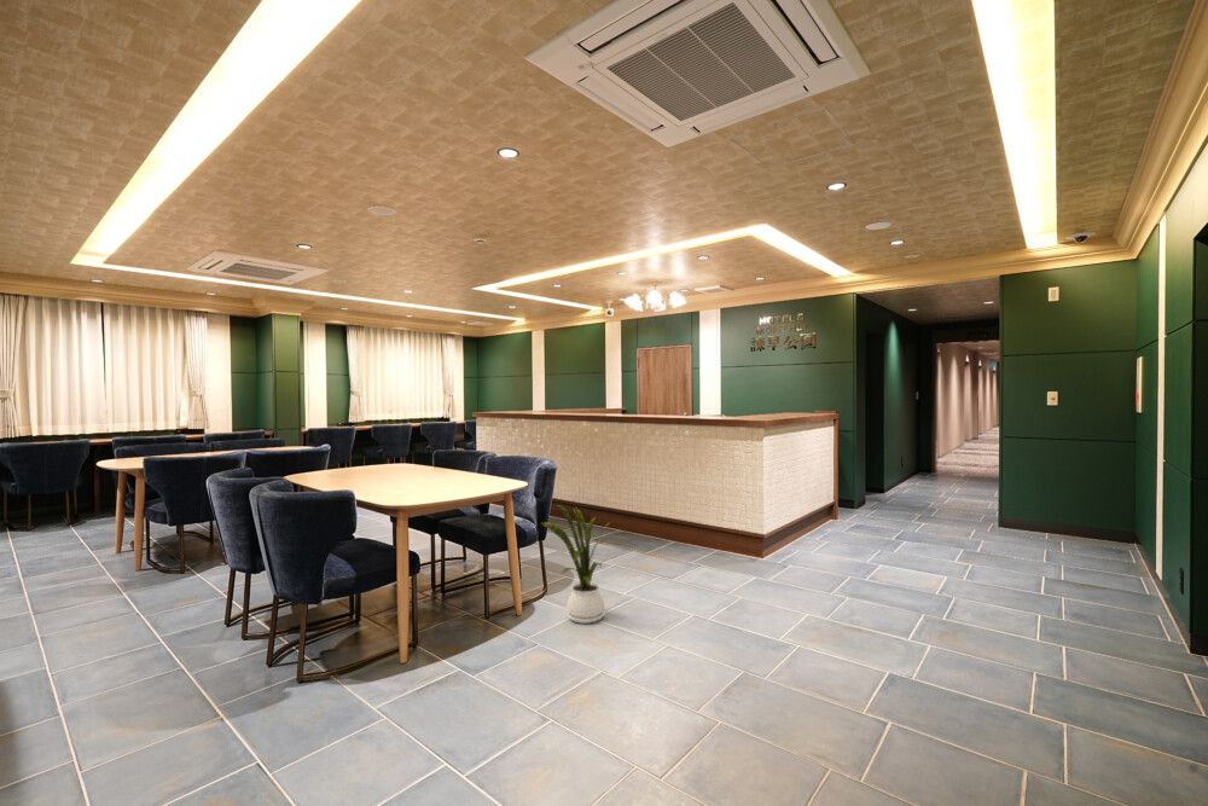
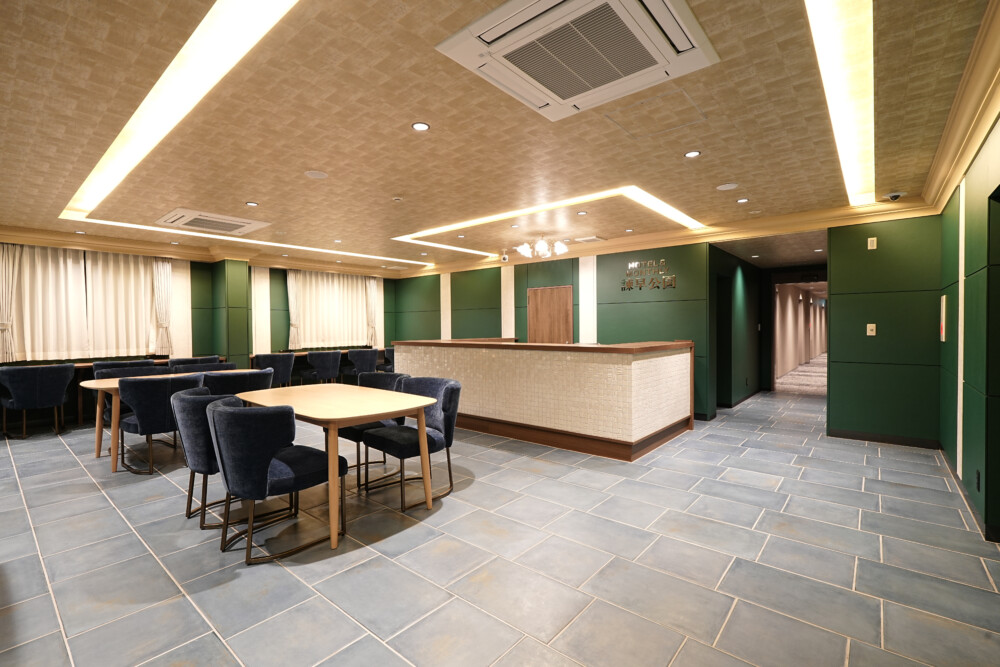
- house plant (580, 557)
